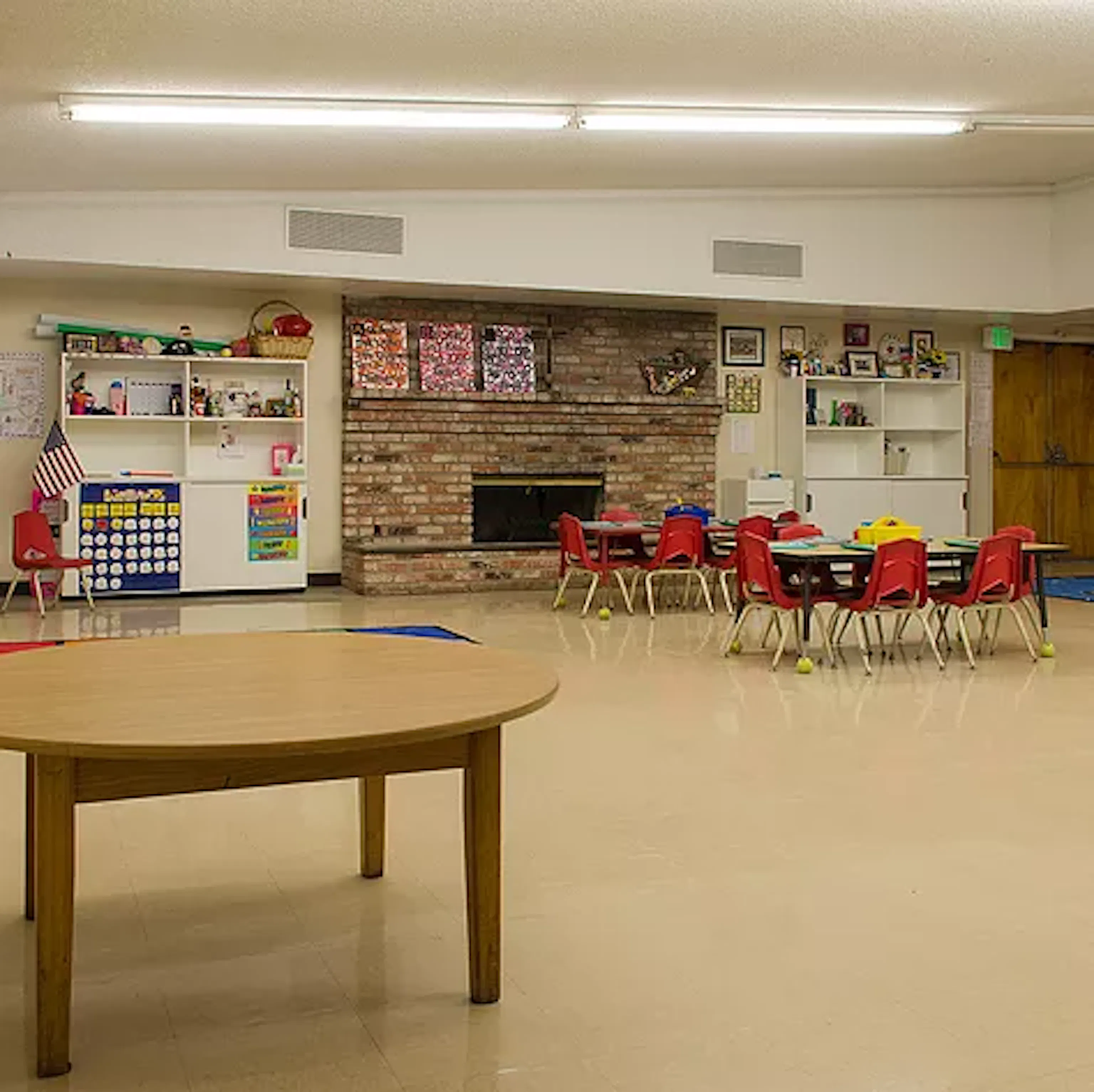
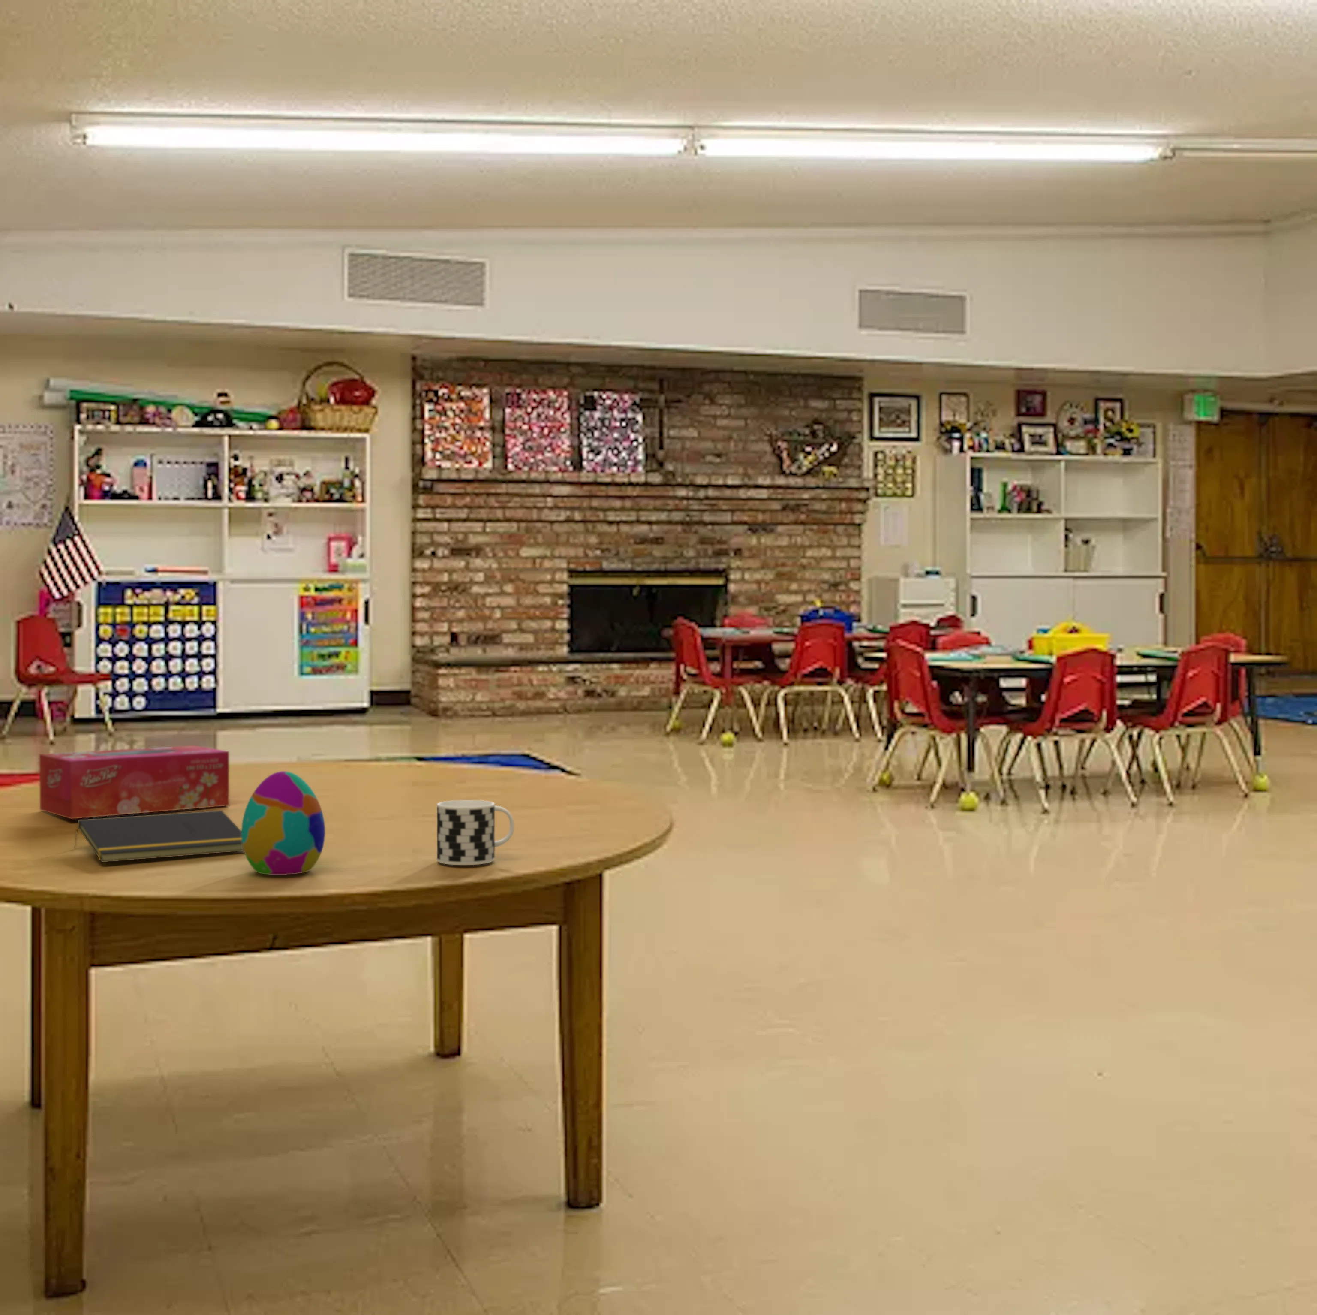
+ decorative egg (283, 821)
+ tissue box (136, 780)
+ notepad (165, 835)
+ cup (476, 832)
